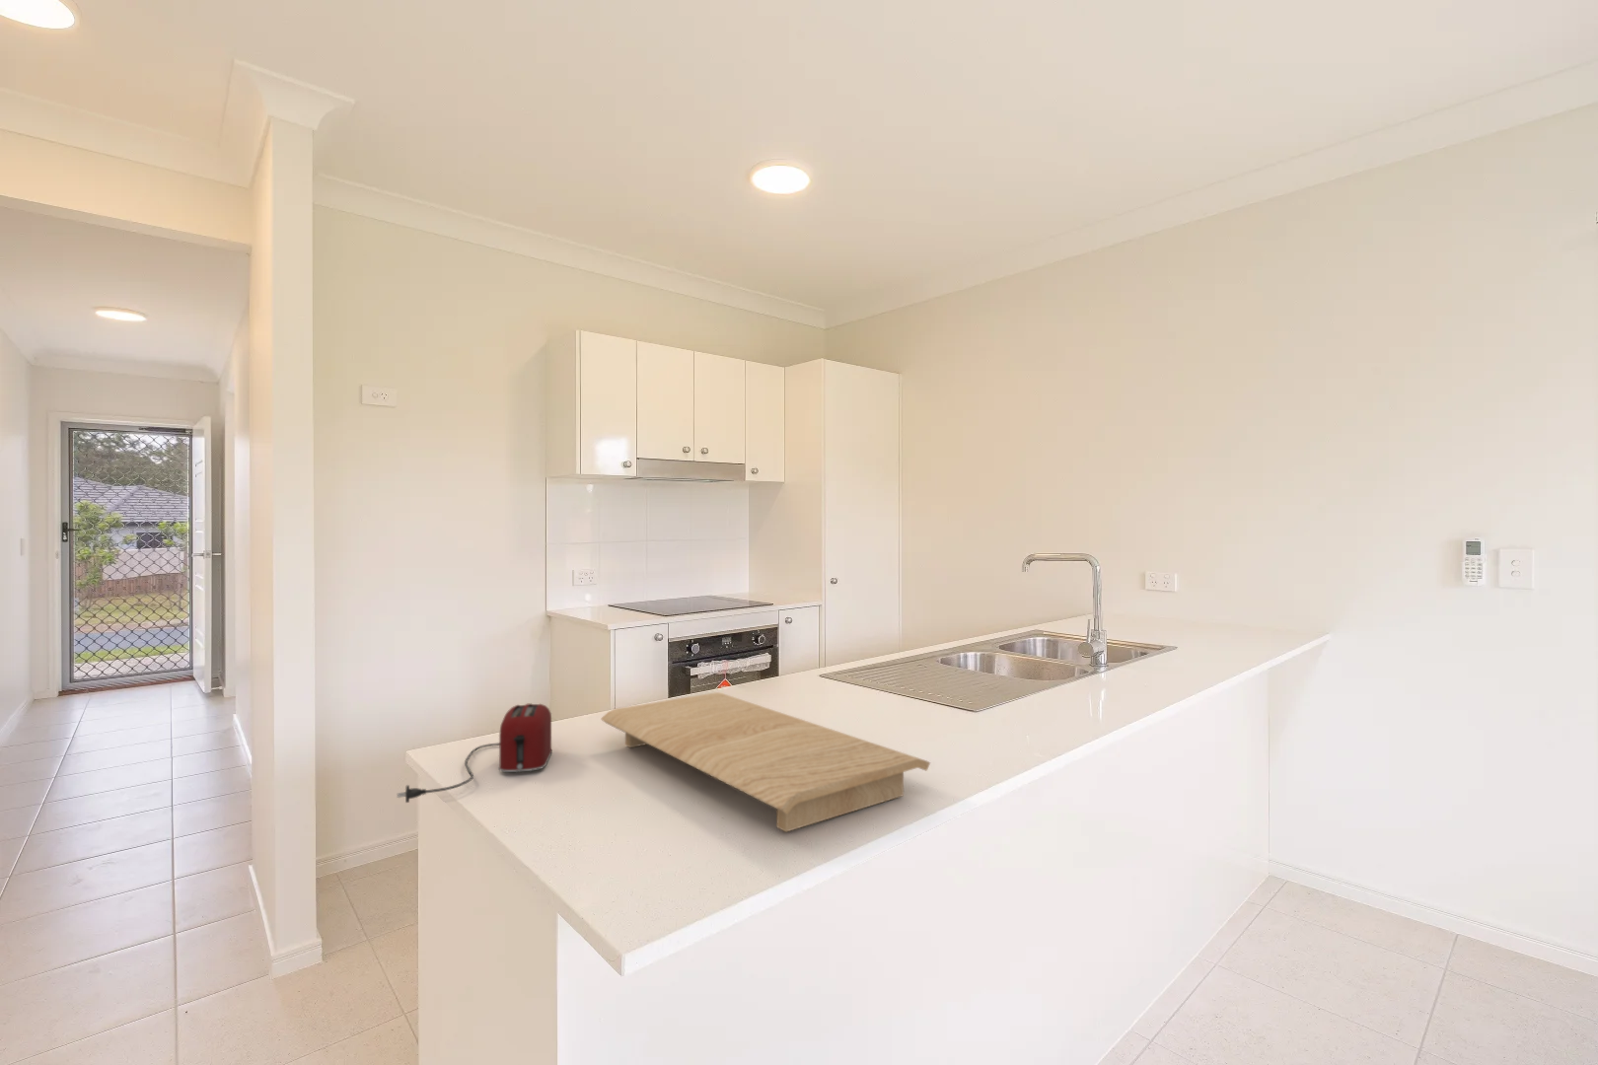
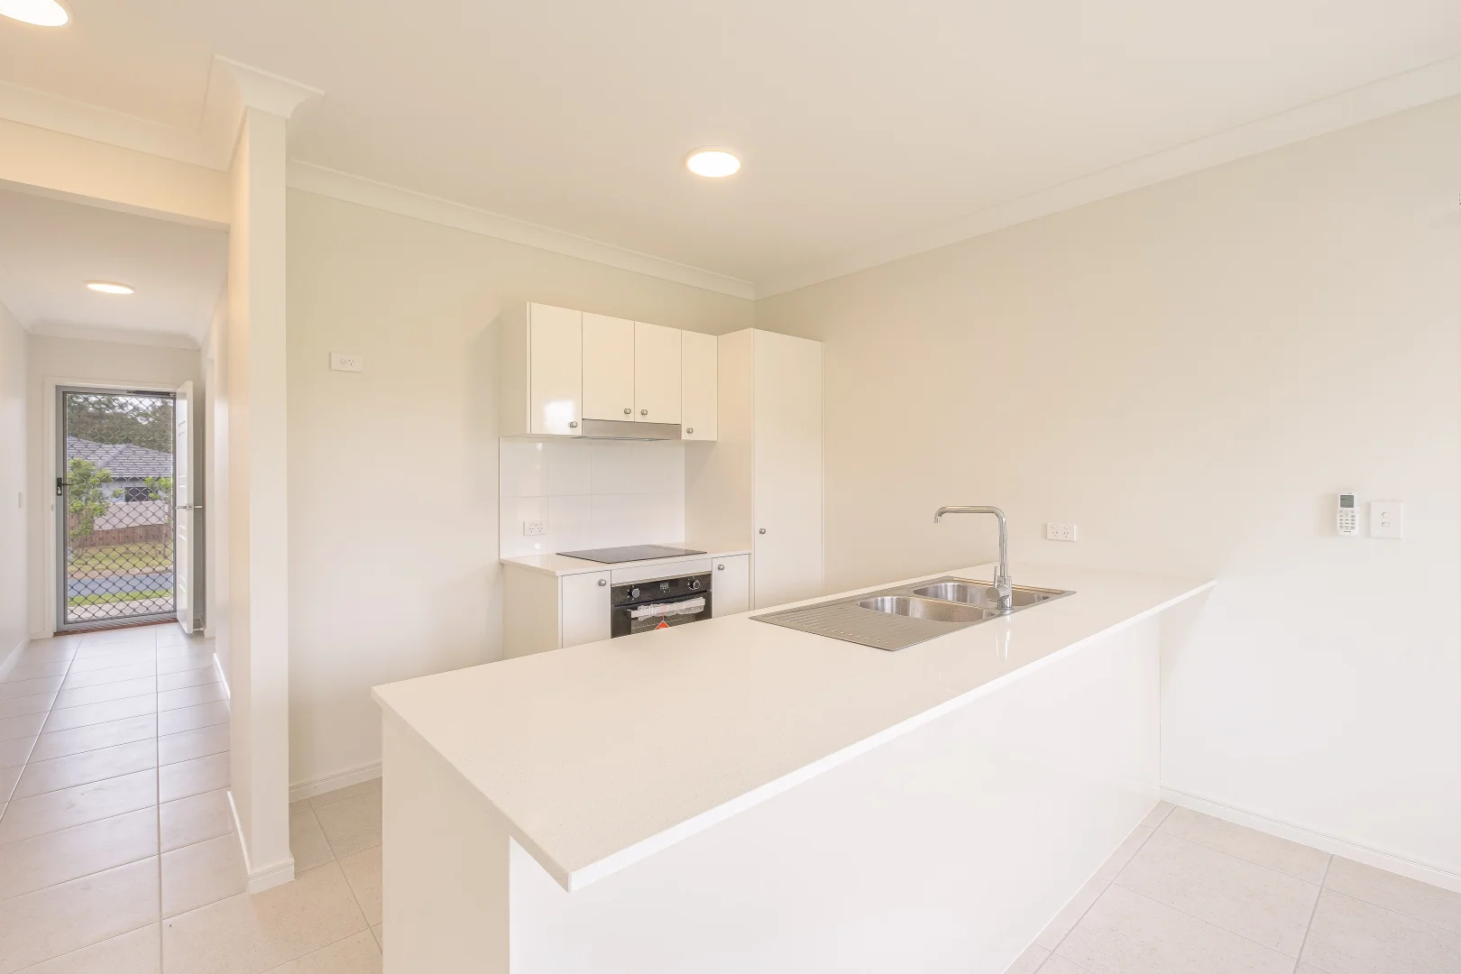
- toaster (485, 744)
- cutting board (748, 750)
